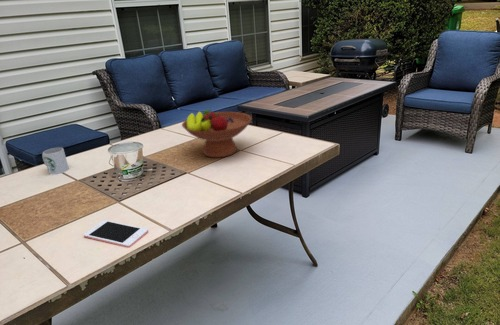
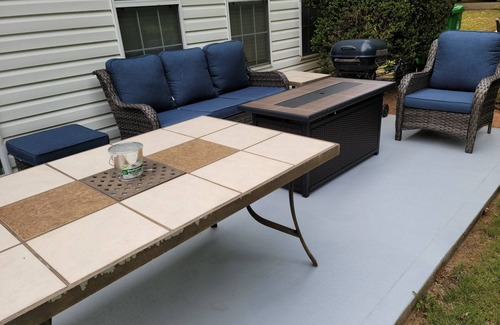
- cell phone (115, 233)
- mug (53, 160)
- fruit bowl (218, 130)
